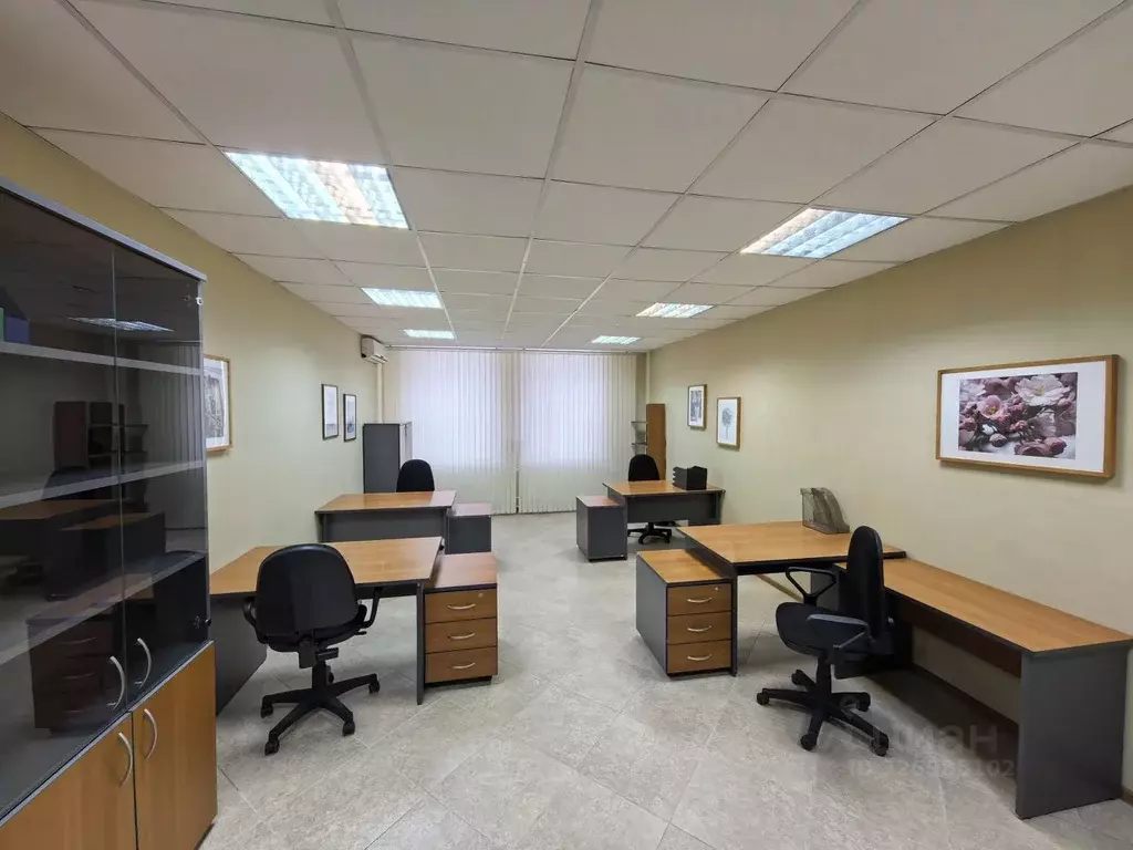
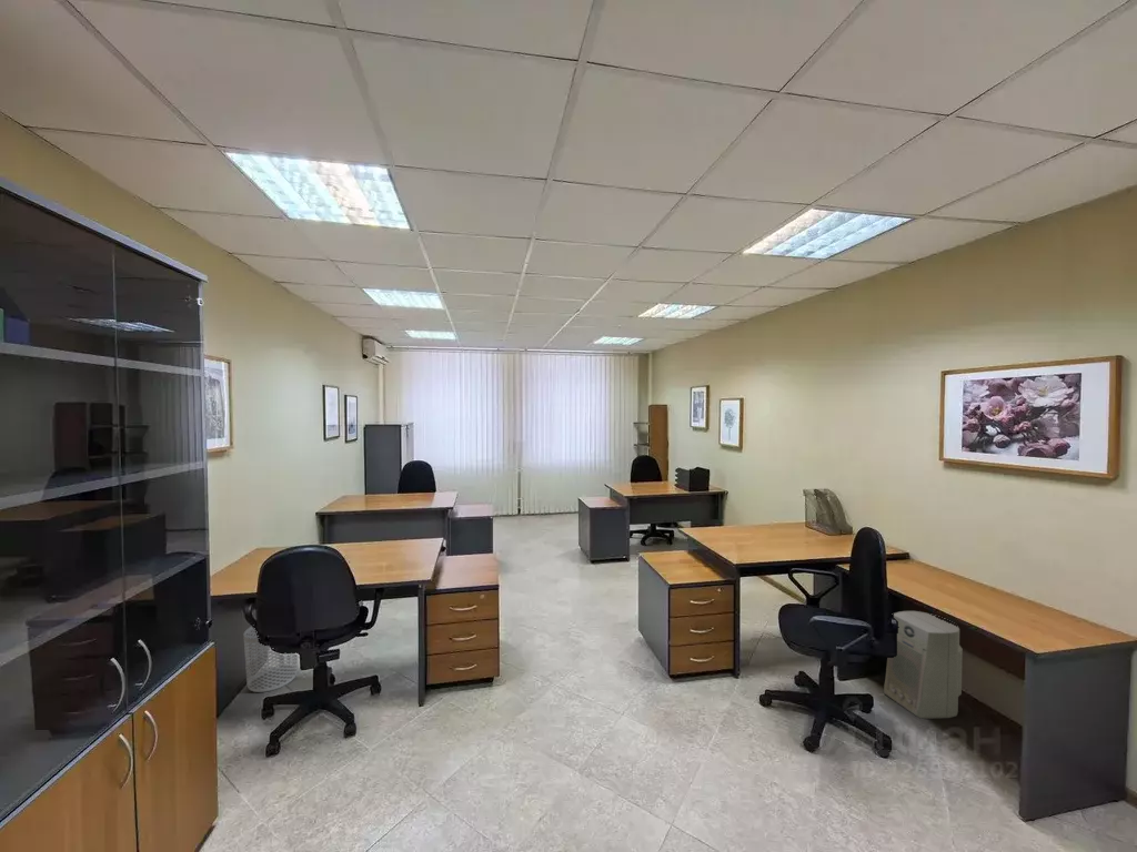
+ fan (926, 661)
+ waste bin (272, 653)
